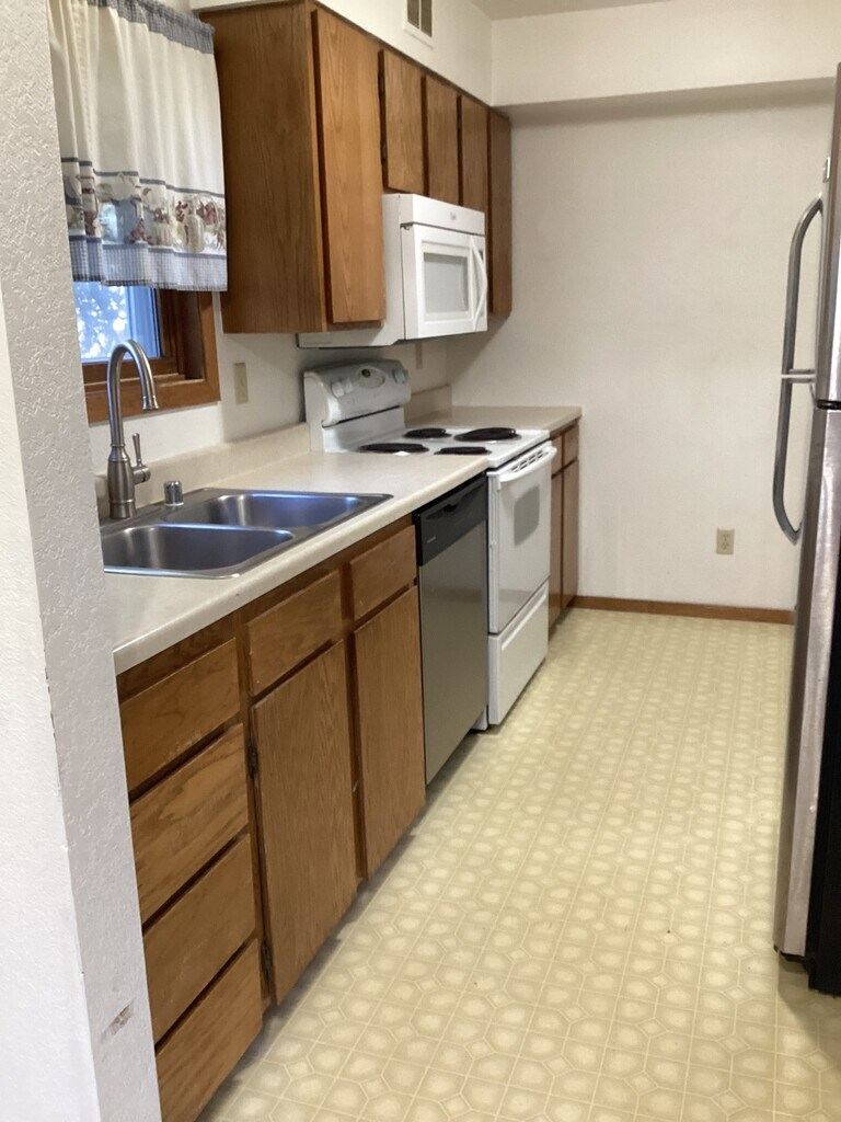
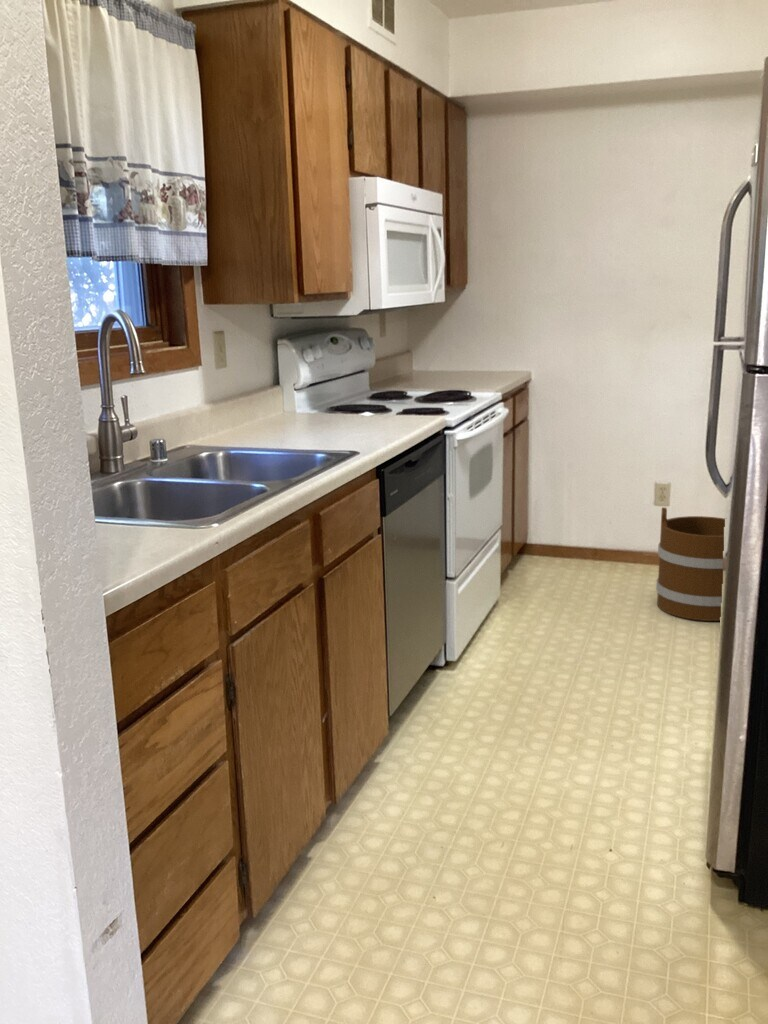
+ bucket (703, 559)
